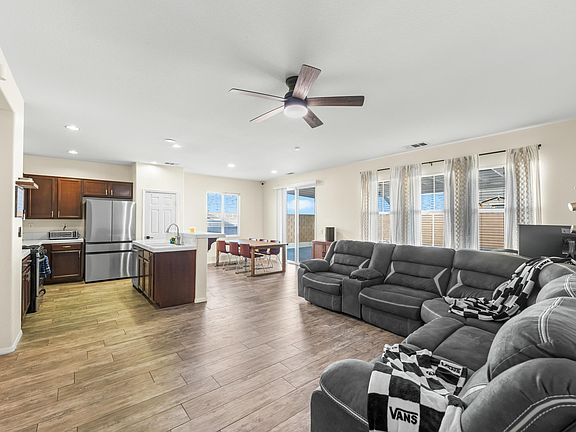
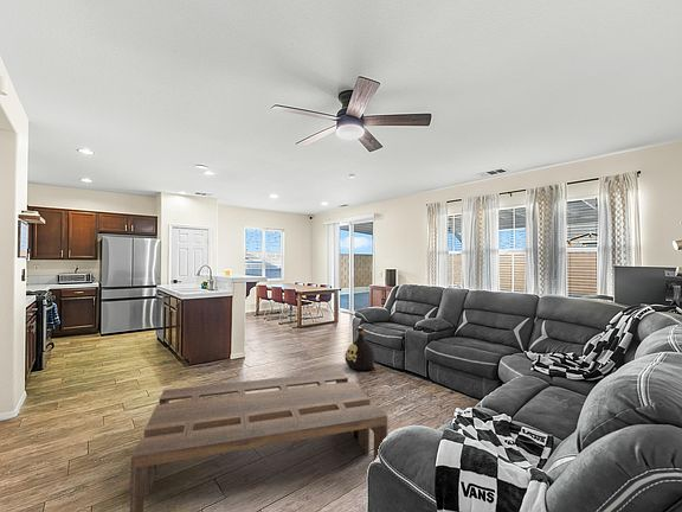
+ coffee table (265, 428)
+ bag (360, 347)
